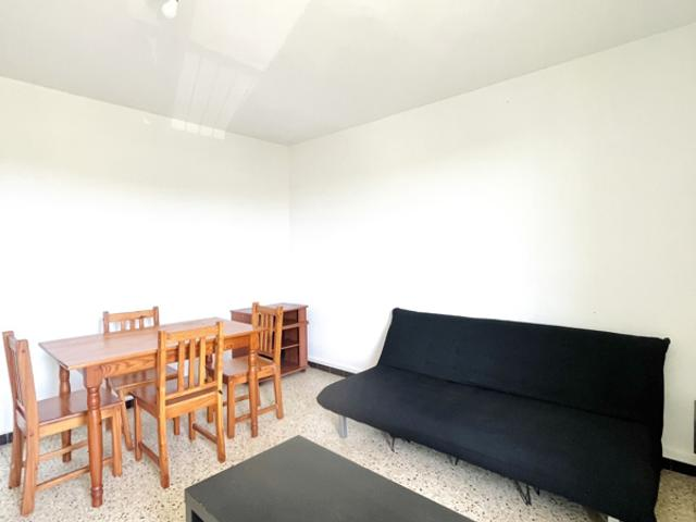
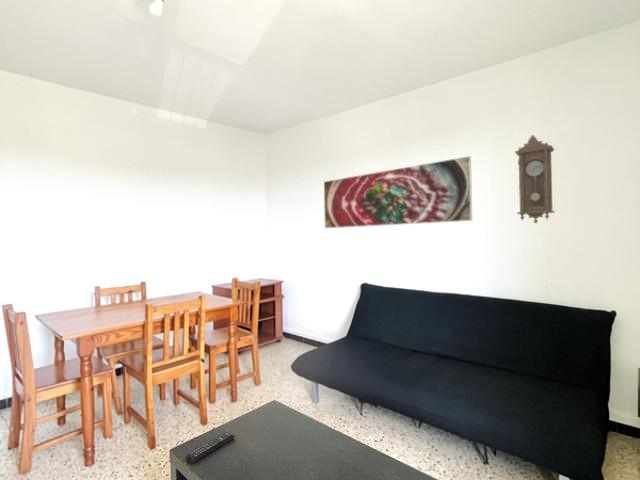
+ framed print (386, 198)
+ remote control (211, 446)
+ pendulum clock (534, 180)
